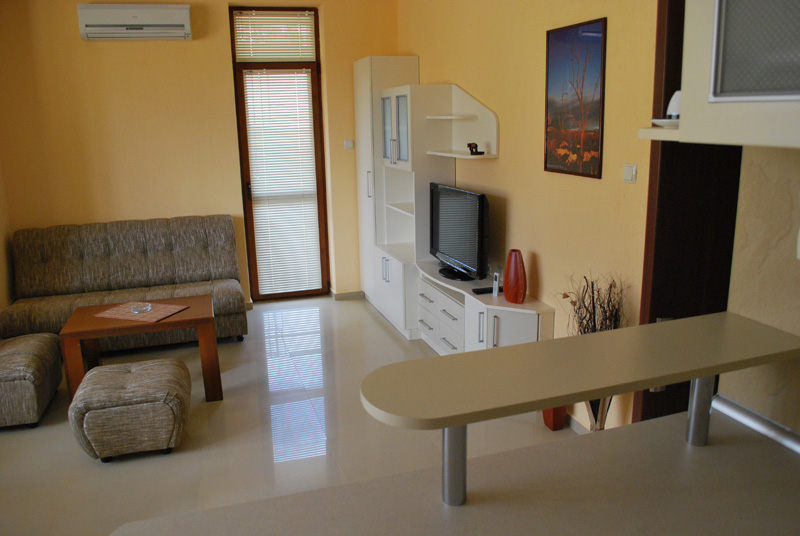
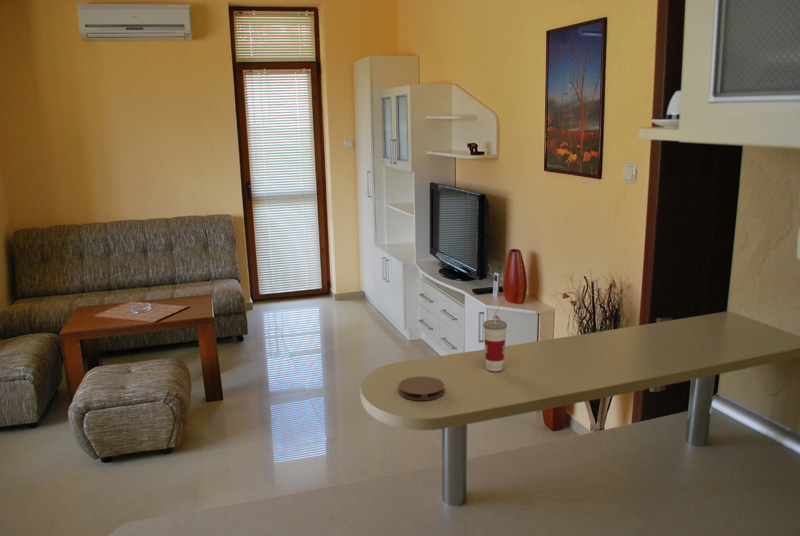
+ coaster (421, 387)
+ cup (494, 338)
